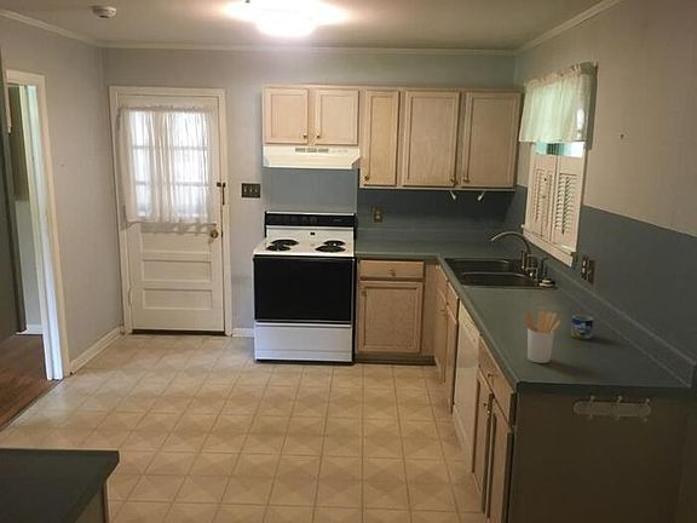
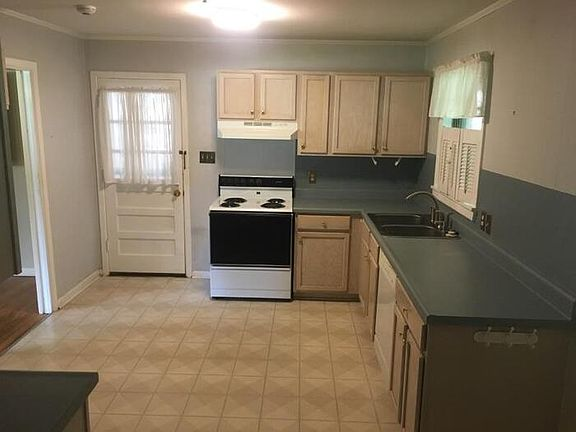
- mug (581, 326)
- utensil holder (542, 335)
